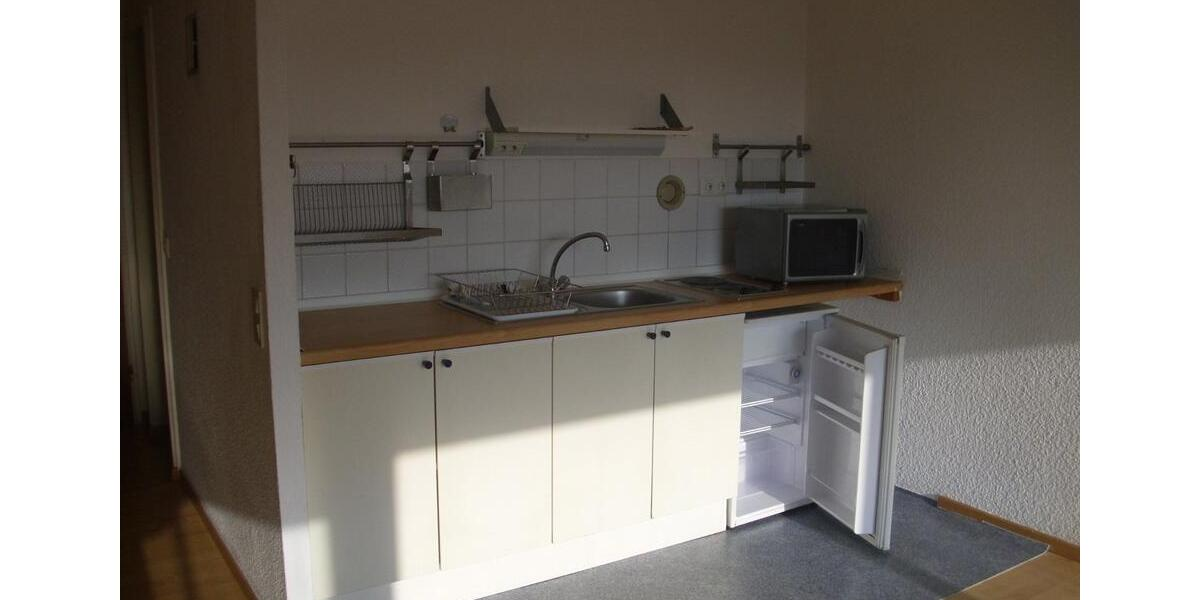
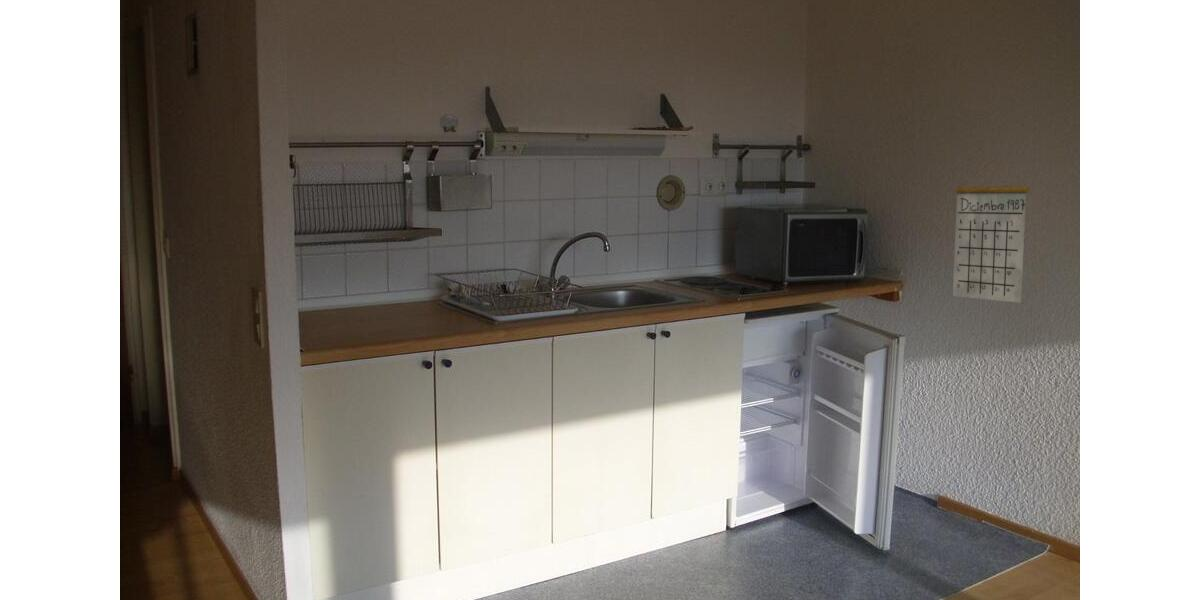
+ calendar (989, 230)
